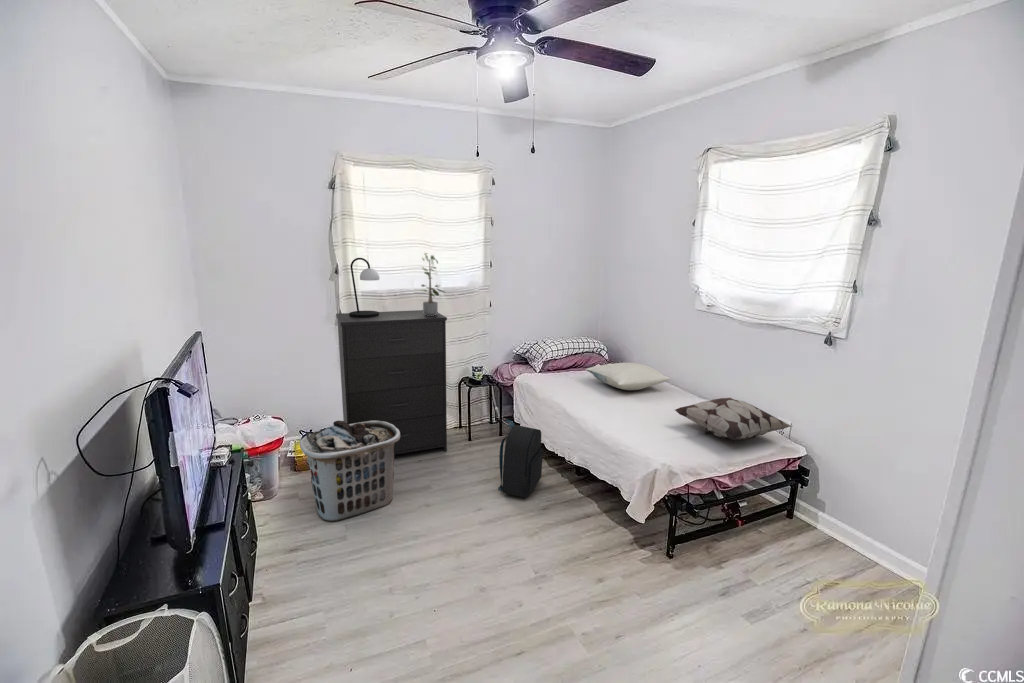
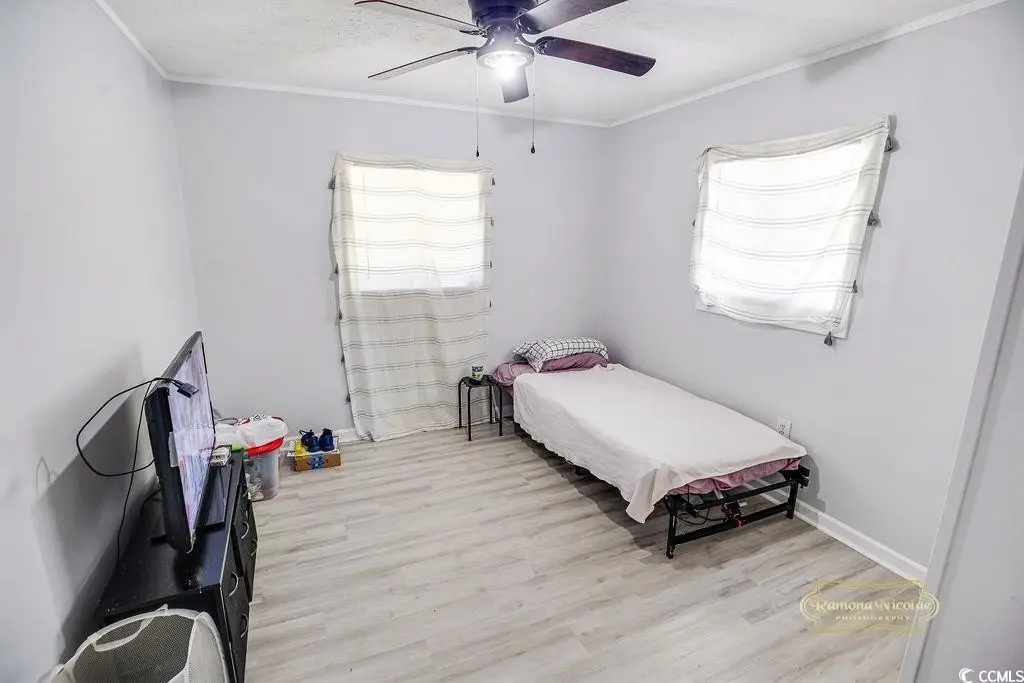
- decorative pillow (730, 417)
- clothes hamper (353, 463)
- backpack (521, 456)
- dresser (393, 384)
- pillow (626, 374)
- potted plant (429, 282)
- table lamp (366, 280)
